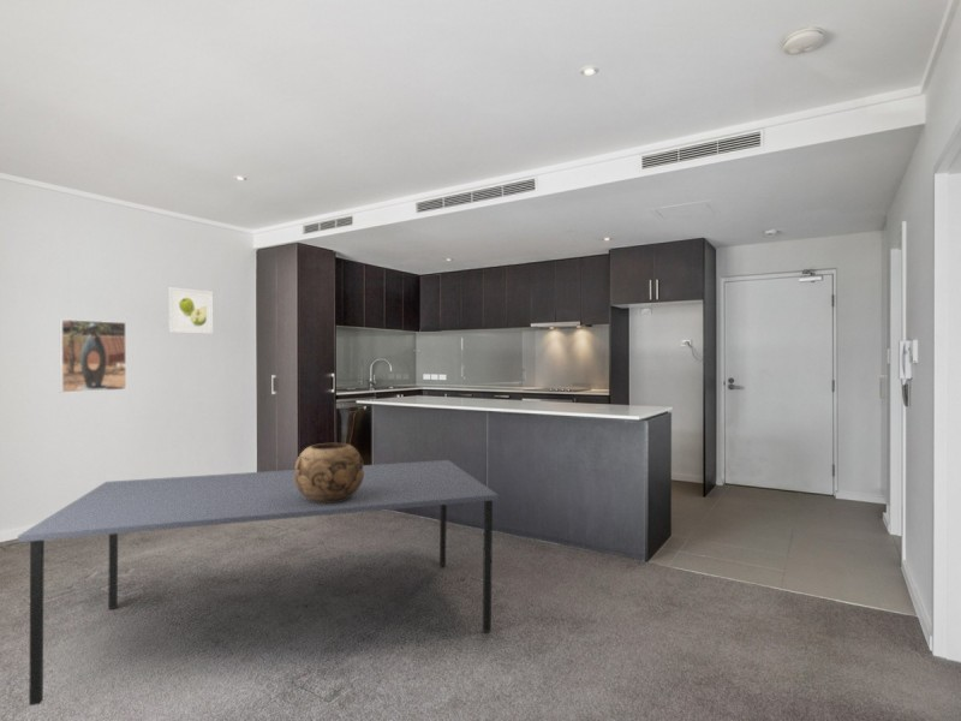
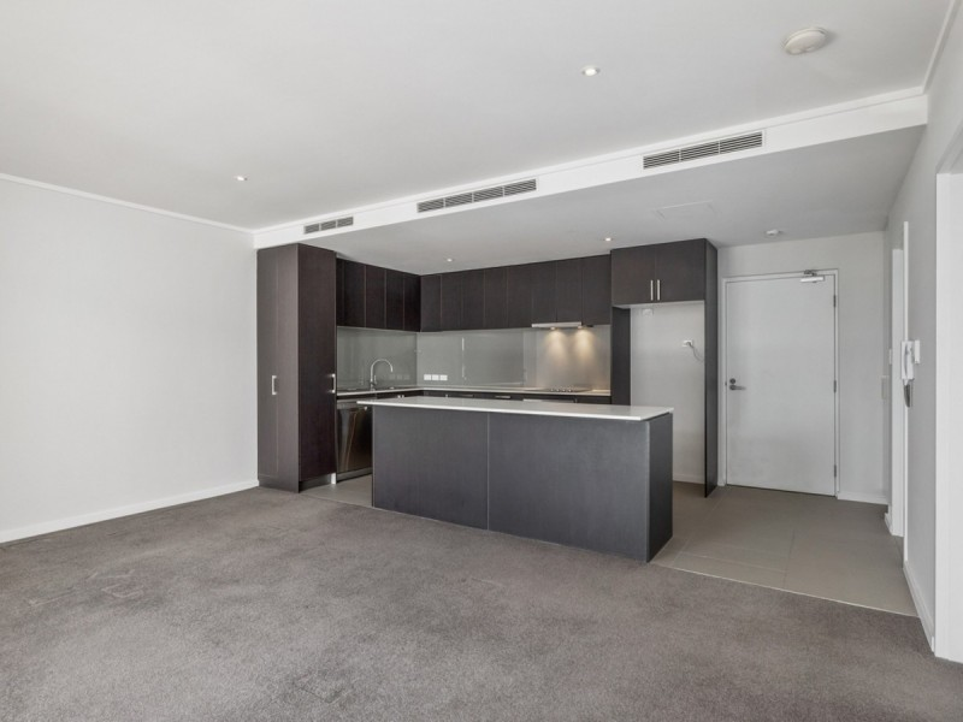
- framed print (191, 311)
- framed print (94, 356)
- decorative bowl (329, 471)
- dining table (286, 518)
